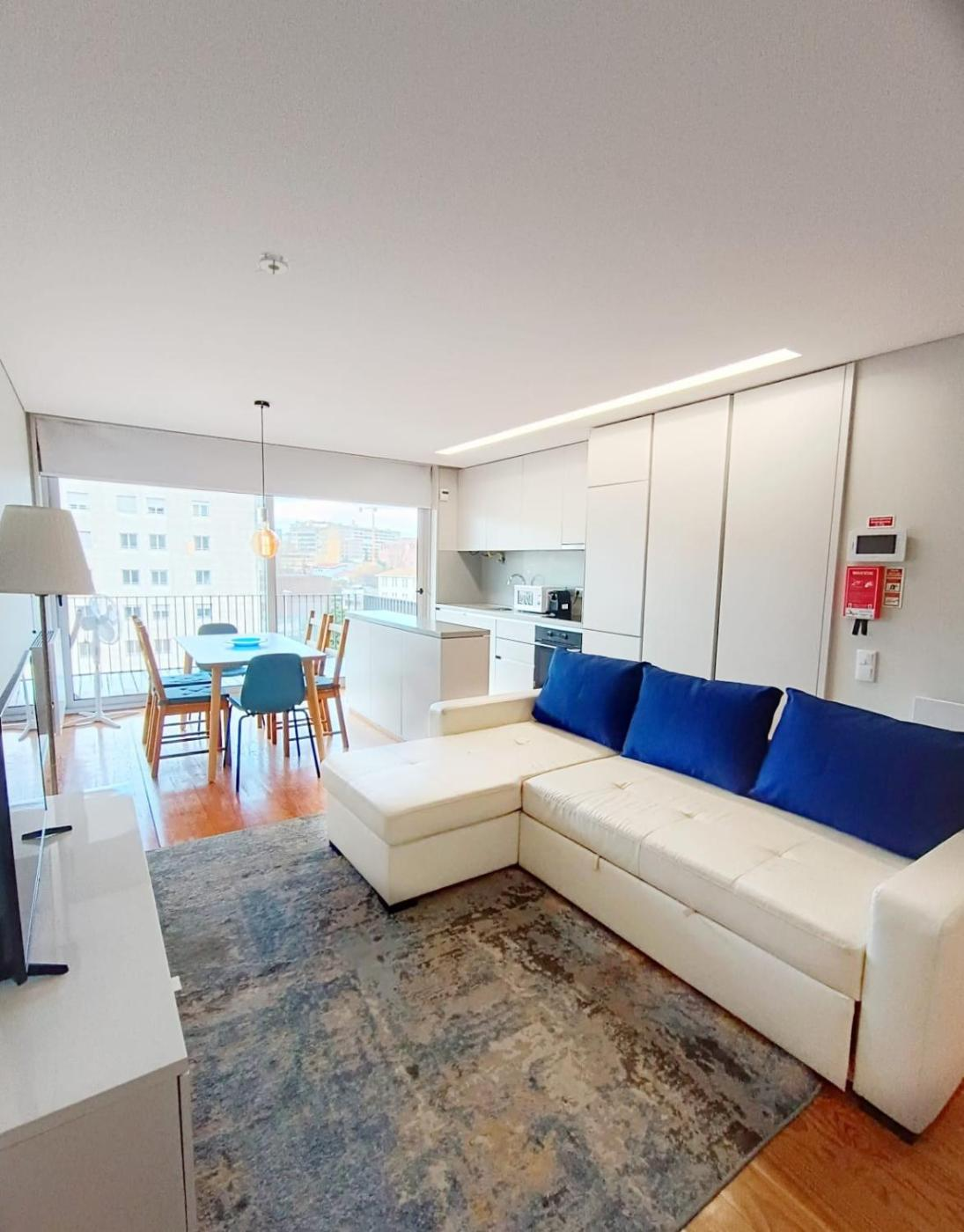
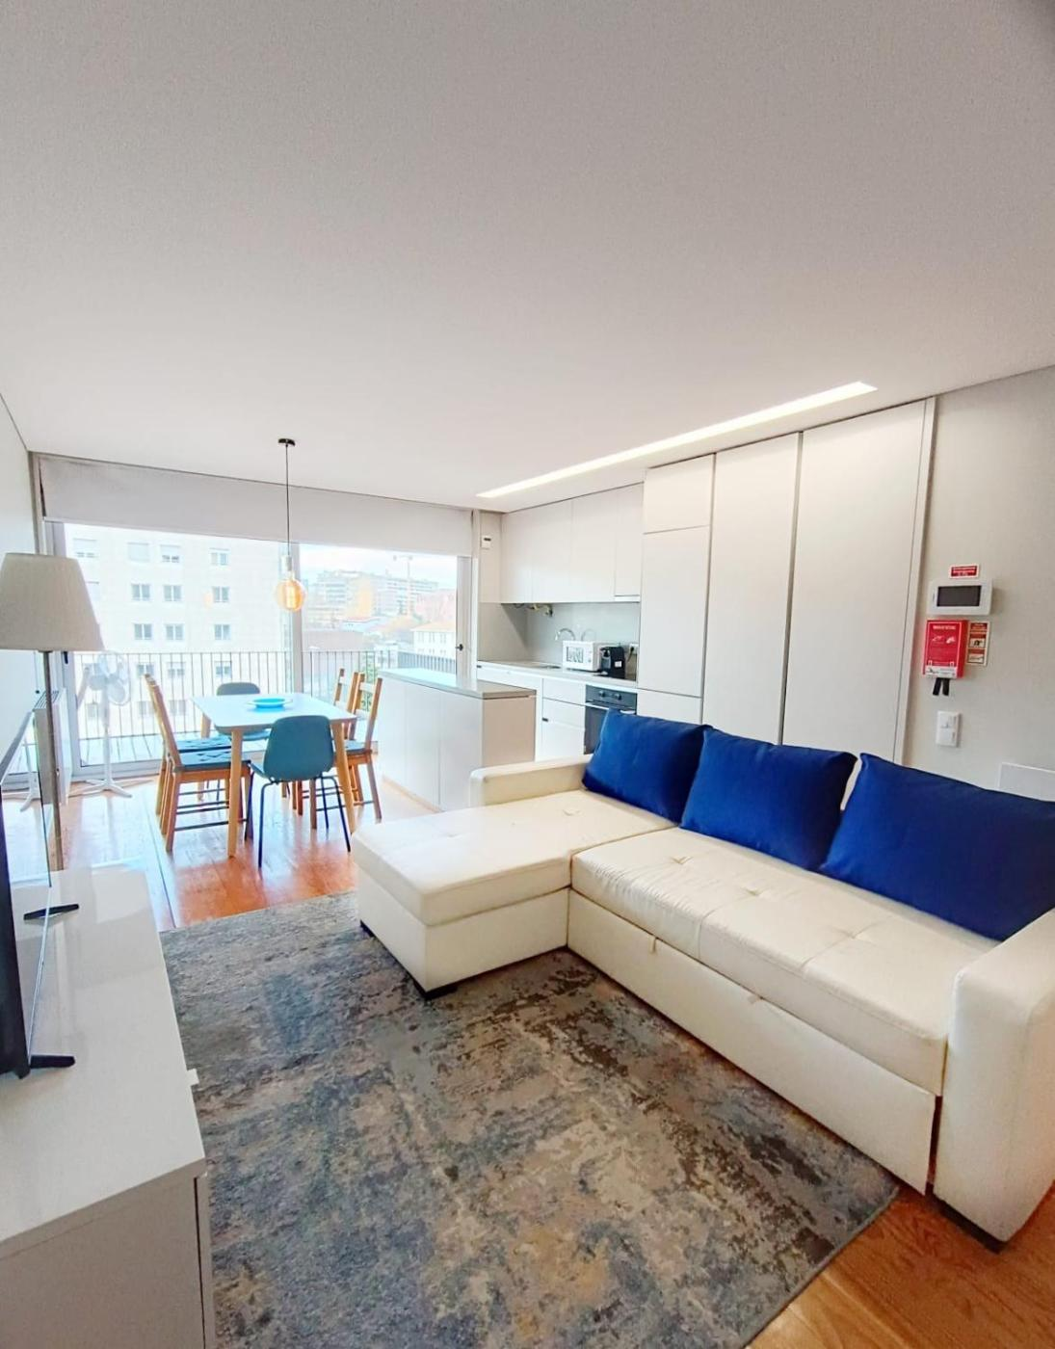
- smoke detector (272, 263)
